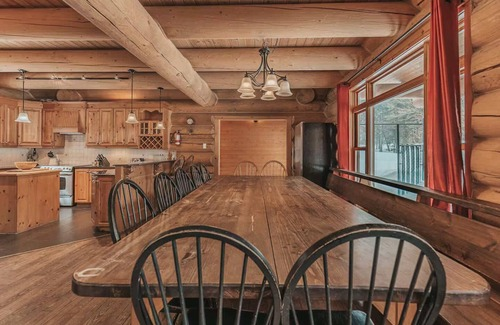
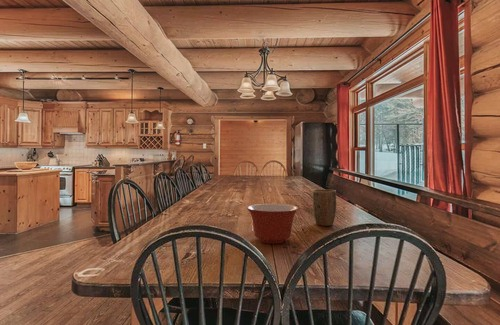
+ plant pot (324, 207)
+ mixing bowl (272, 223)
